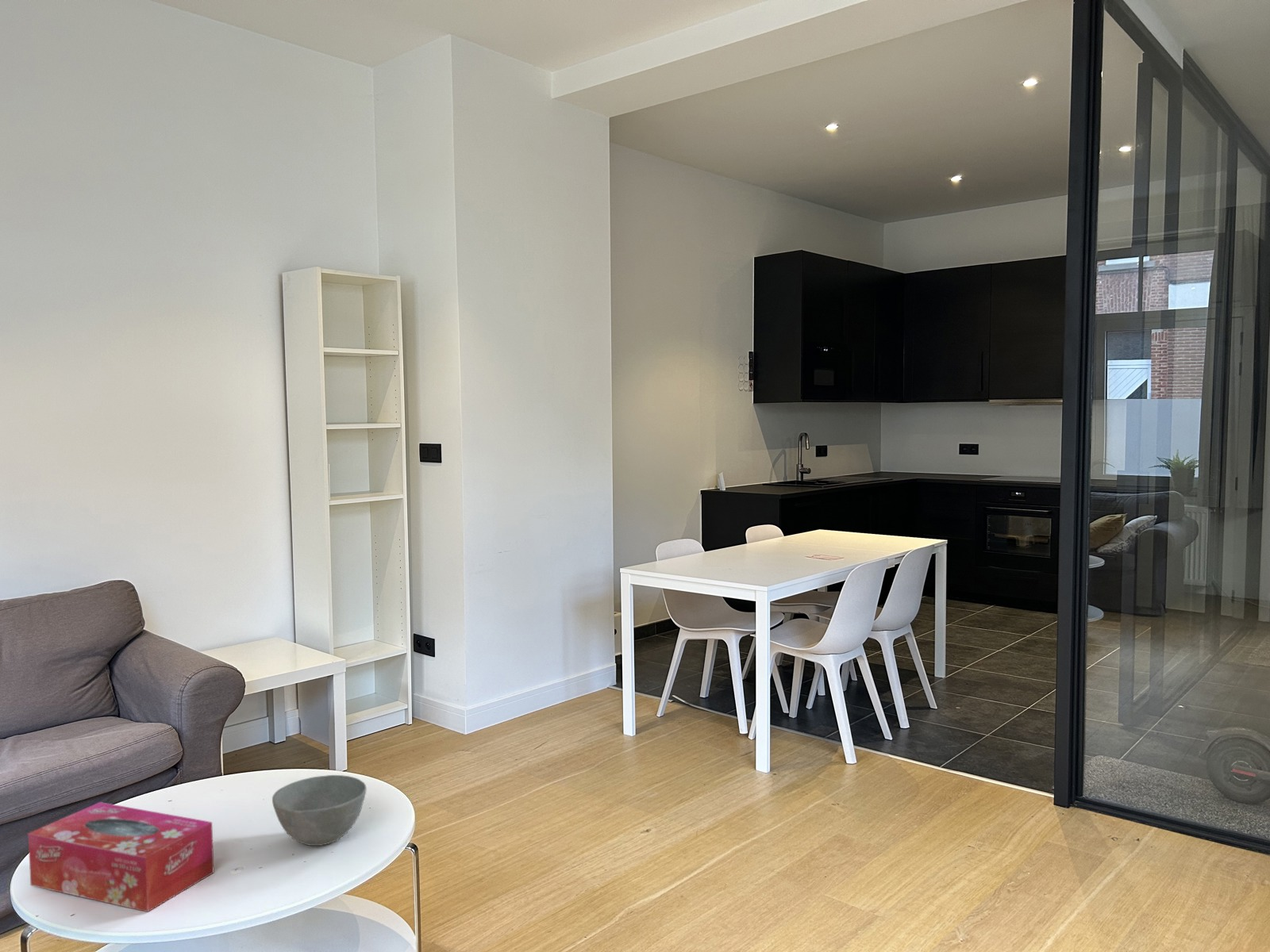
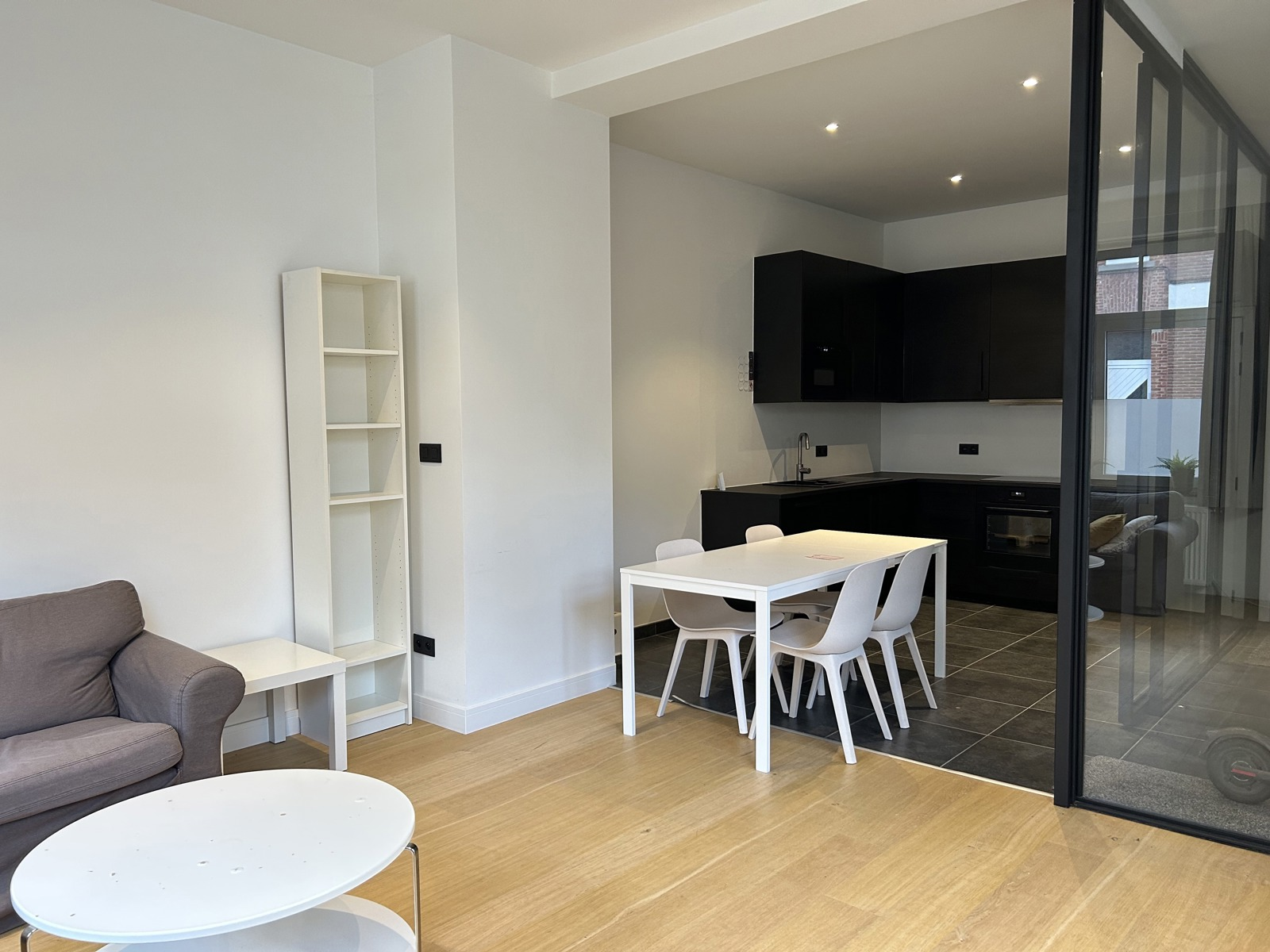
- bowl (320, 815)
- tissue box (122, 853)
